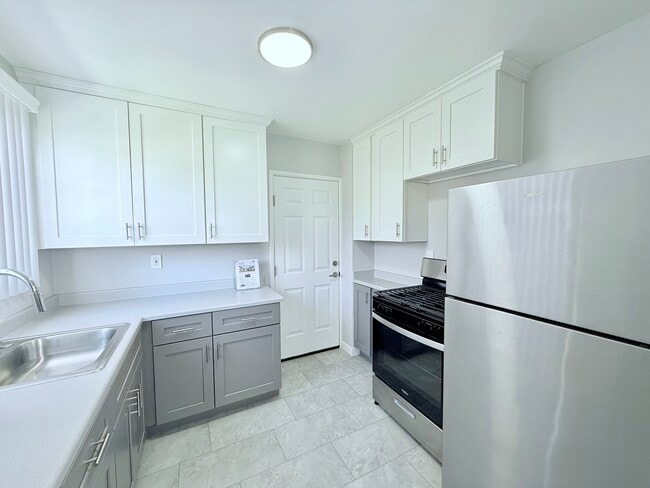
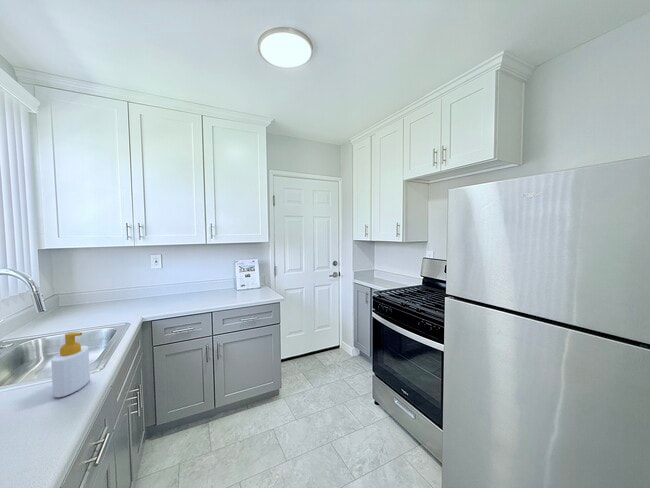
+ soap bottle (71, 360)
